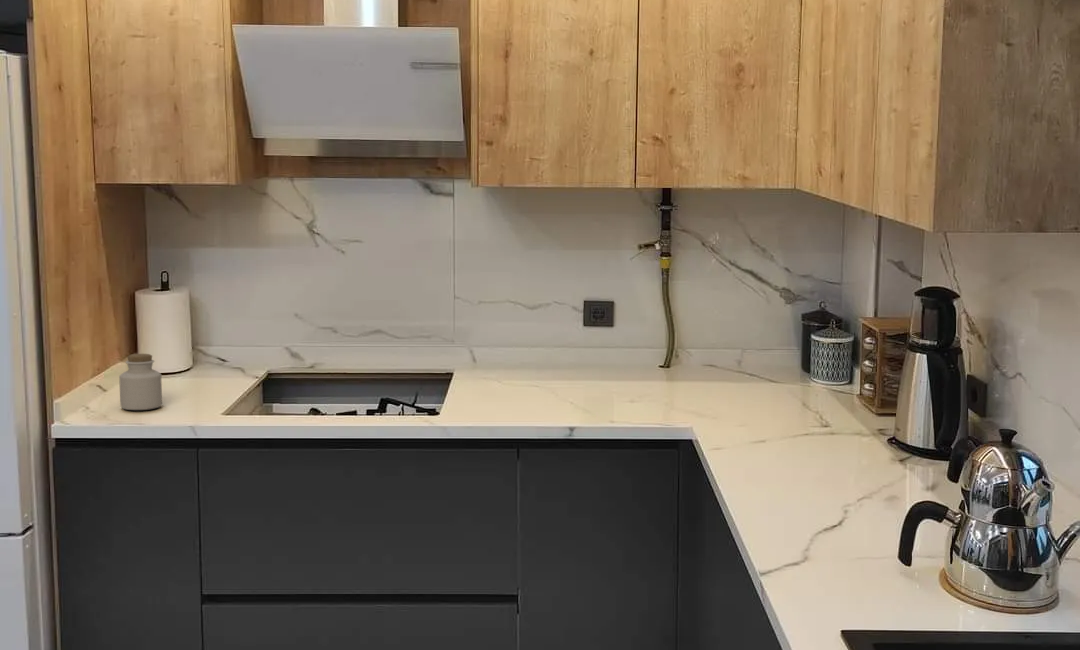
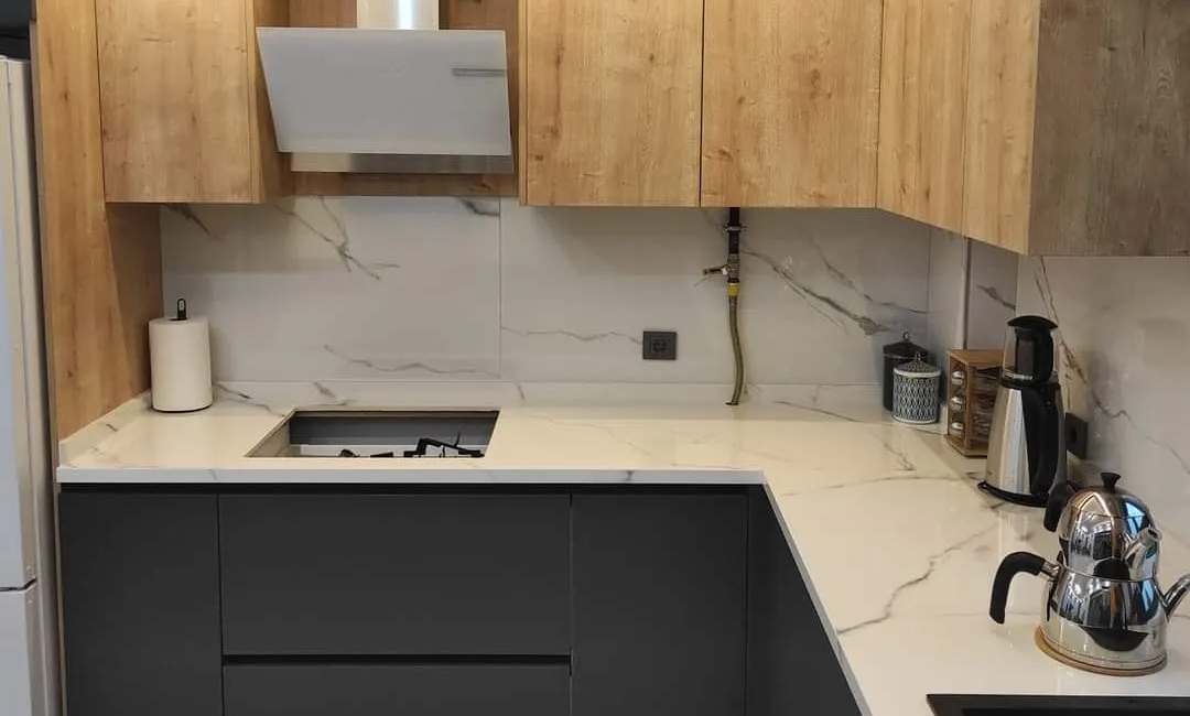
- jar (140, 380)
